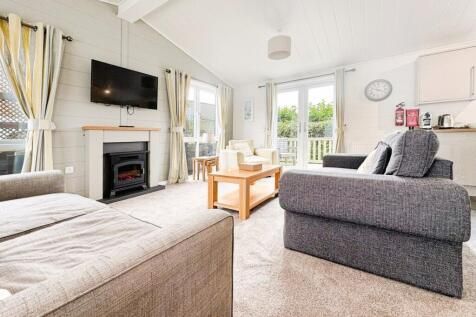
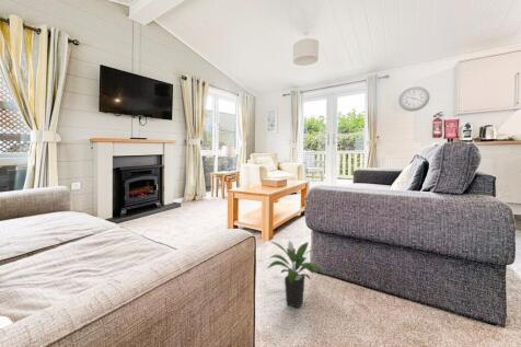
+ potted plant (294, 271)
